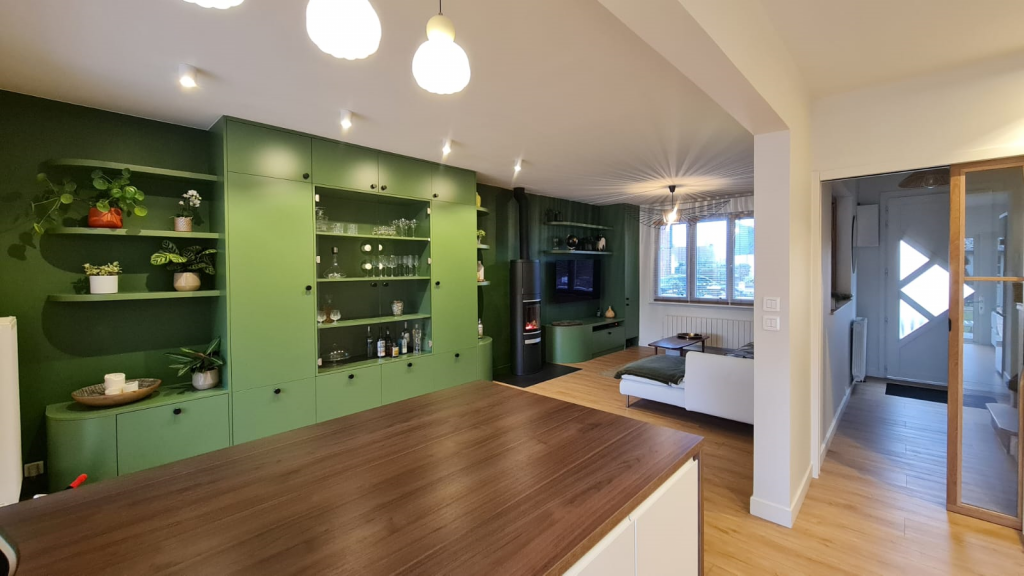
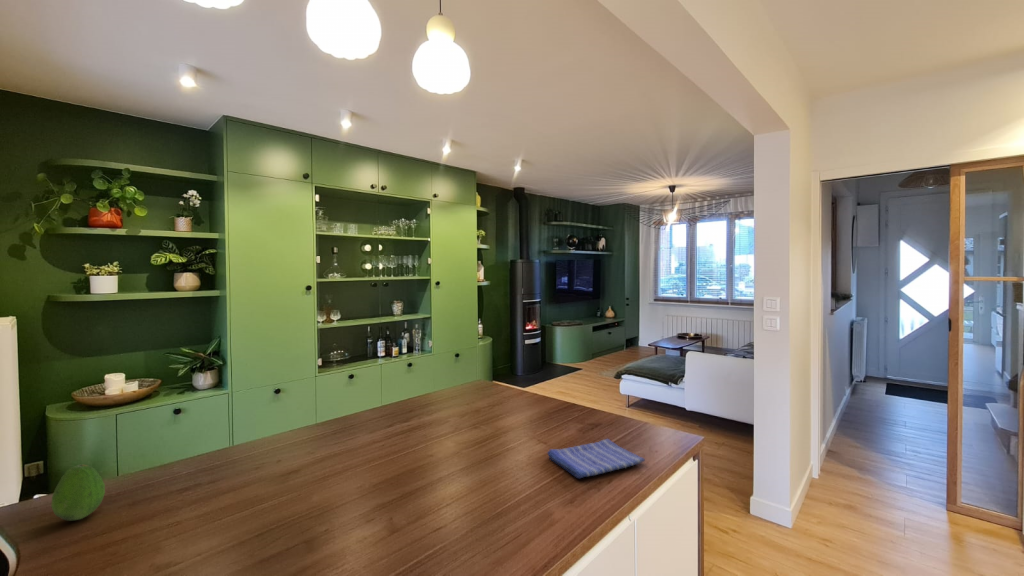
+ fruit (78, 491)
+ dish towel (594, 456)
